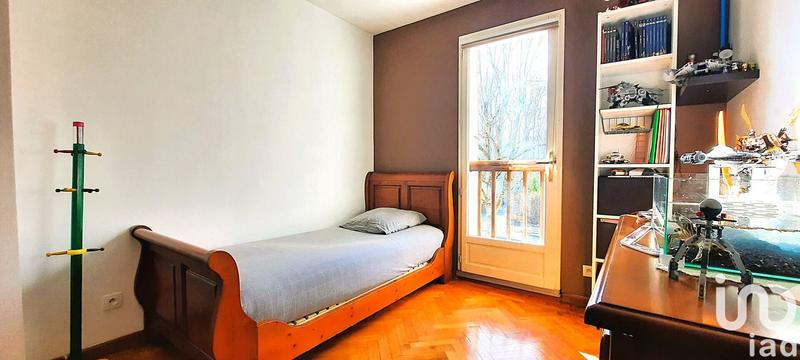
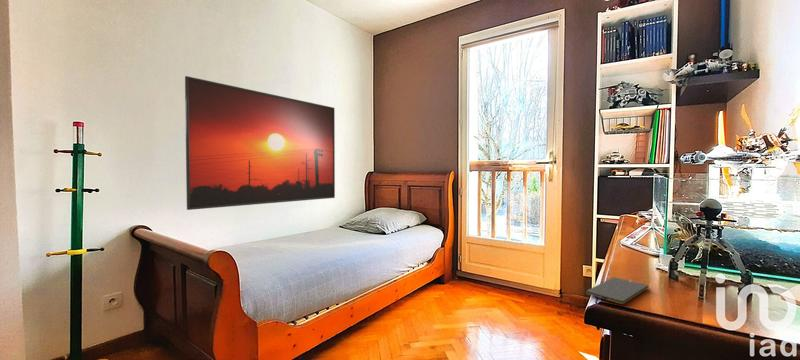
+ smartphone (617, 289)
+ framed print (274, 149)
